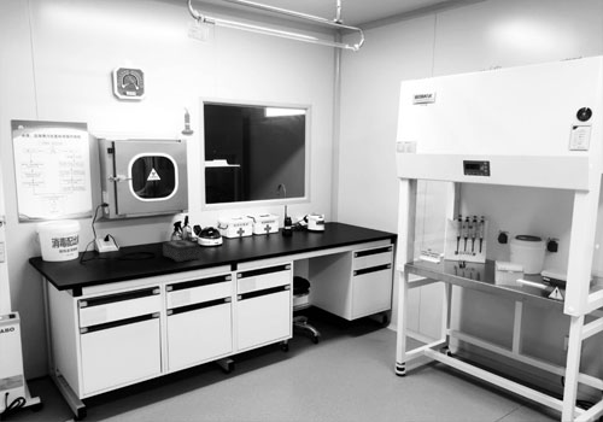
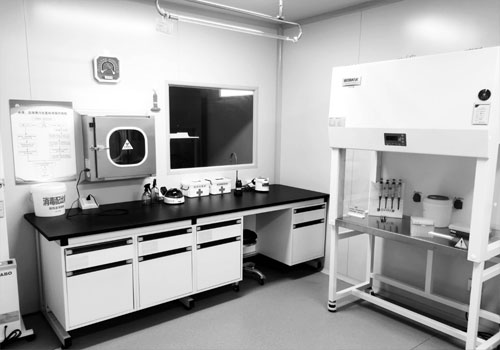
- tissue box (181, 250)
